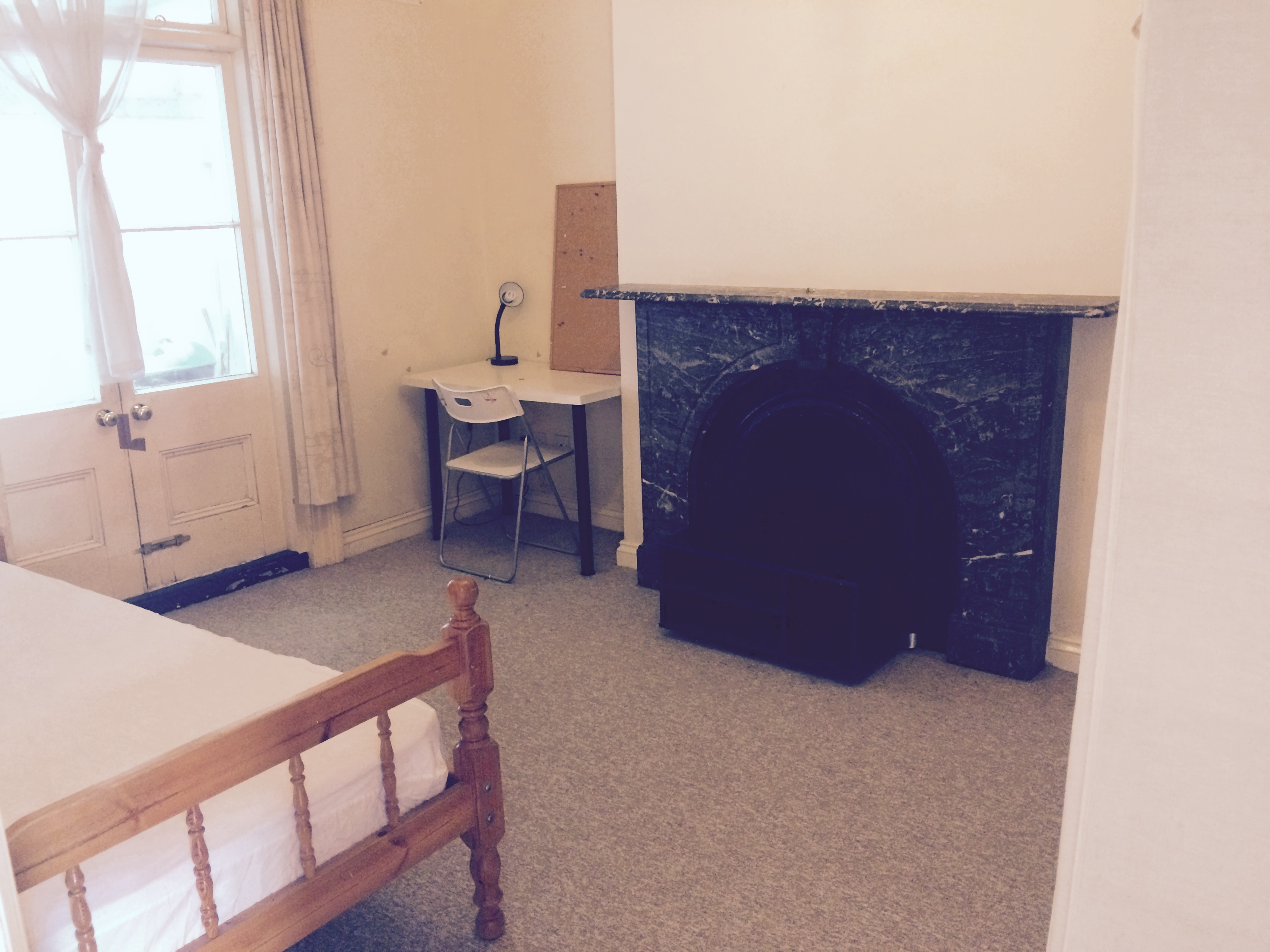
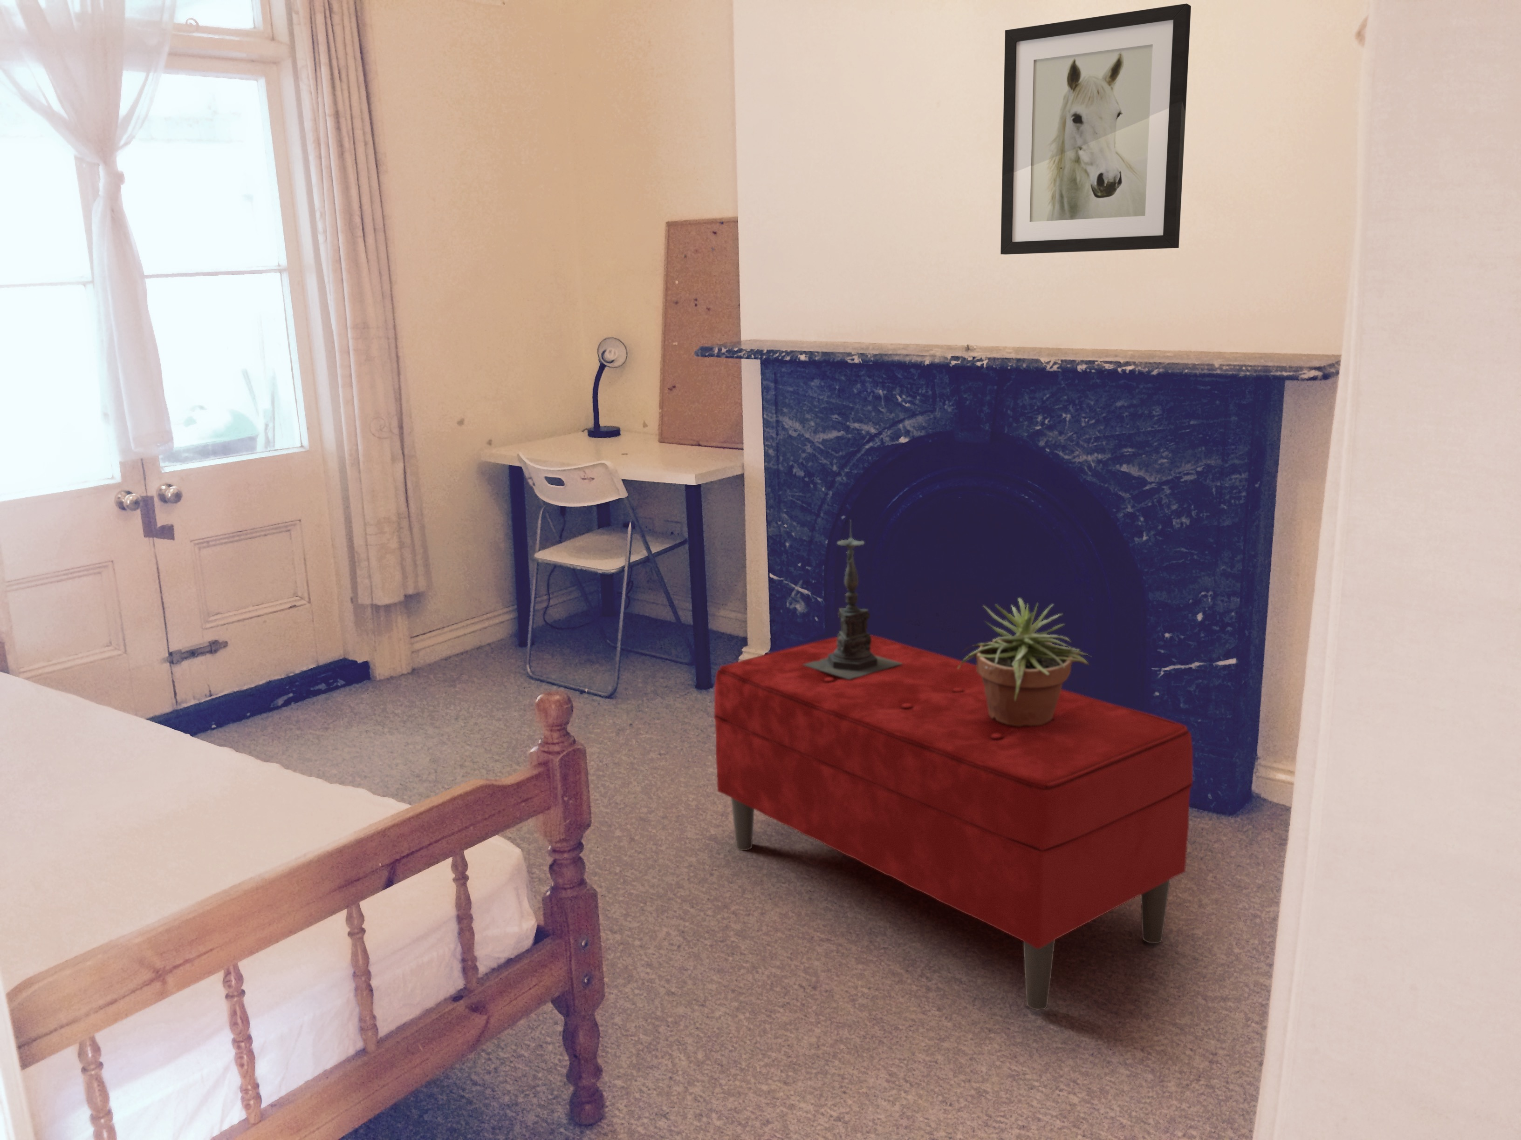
+ bench (932, 793)
+ candle holder (852, 593)
+ wall art (1090, 137)
+ potted plant (1017, 657)
